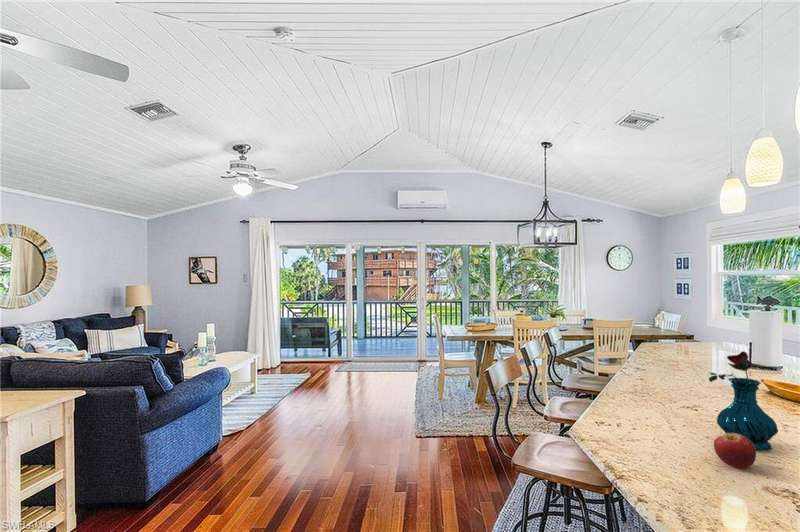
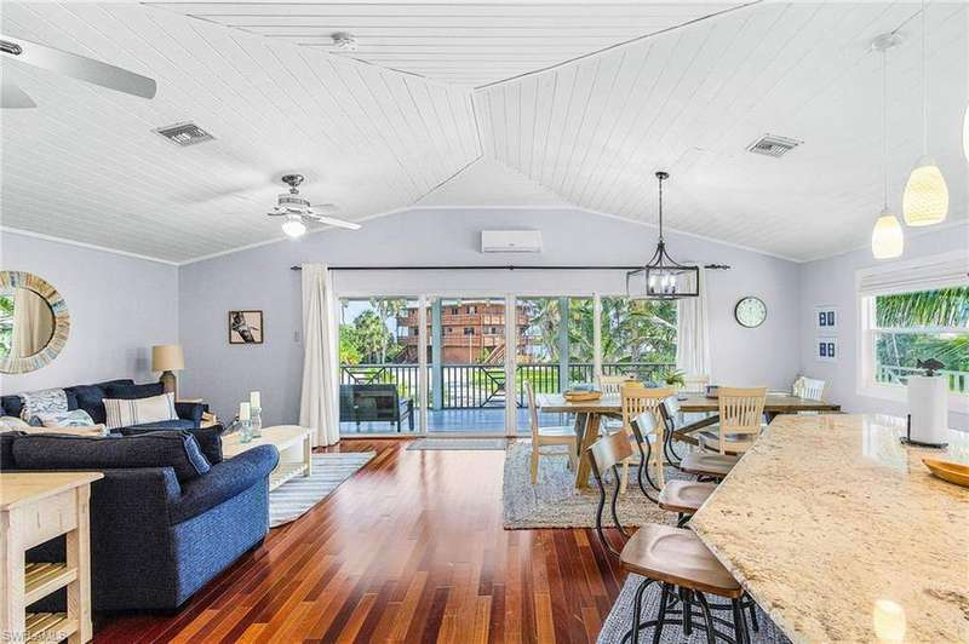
- fruit (734, 449)
- vase (740, 397)
